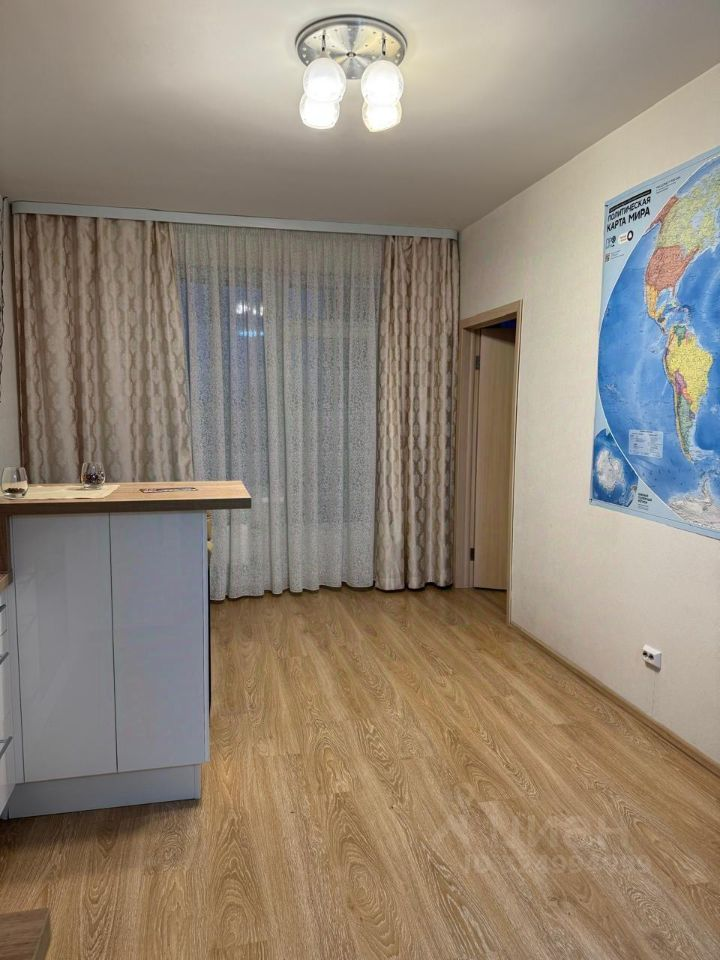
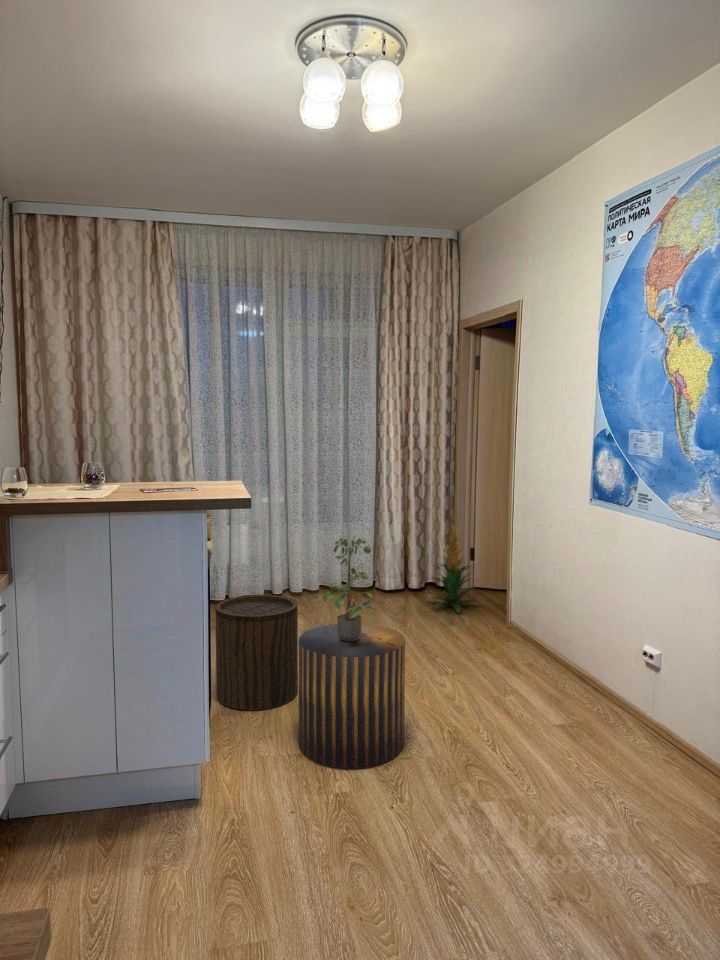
+ potted plant (350, 588)
+ stool (257, 649)
+ stool (351, 690)
+ indoor plant (453, 565)
